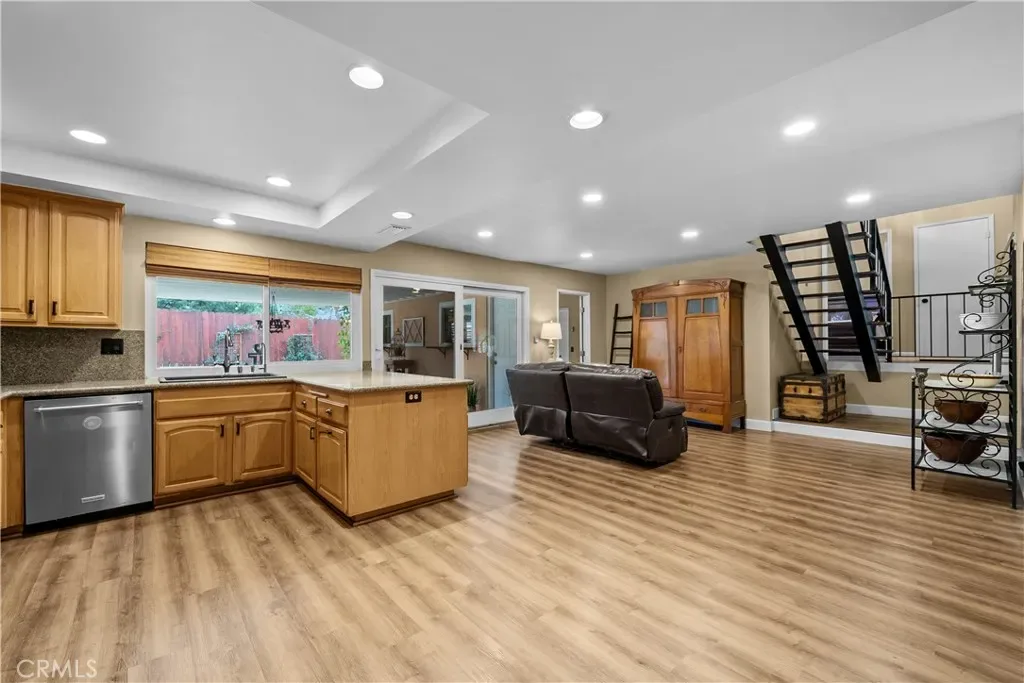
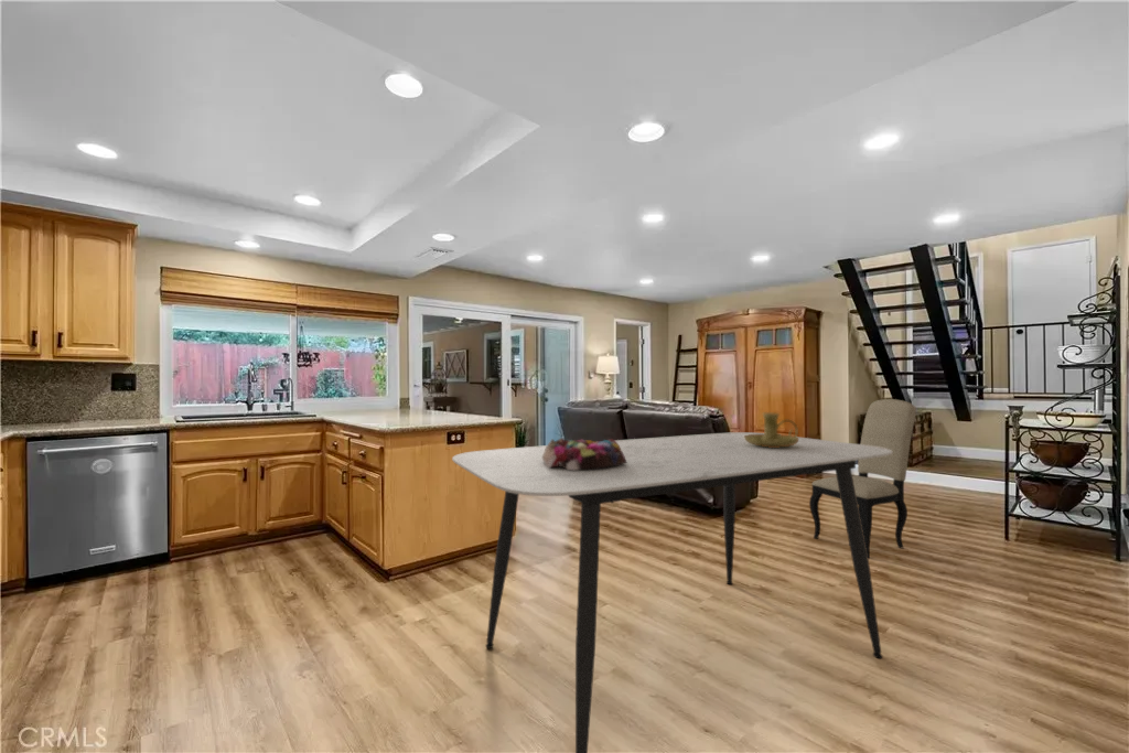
+ candle holder (775, 429)
+ dining table (725, 551)
+ dining chair (862, 471)
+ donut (583, 450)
